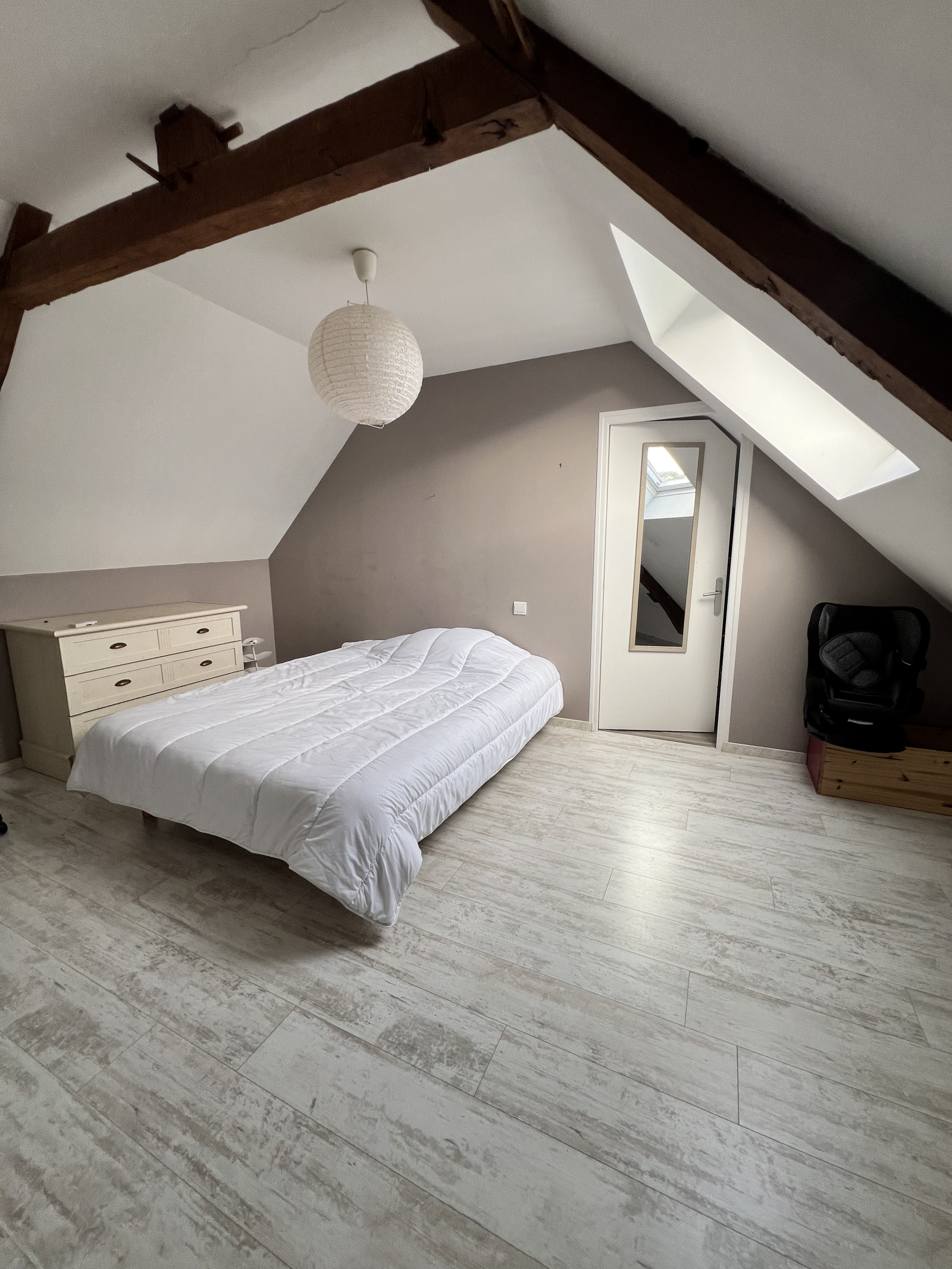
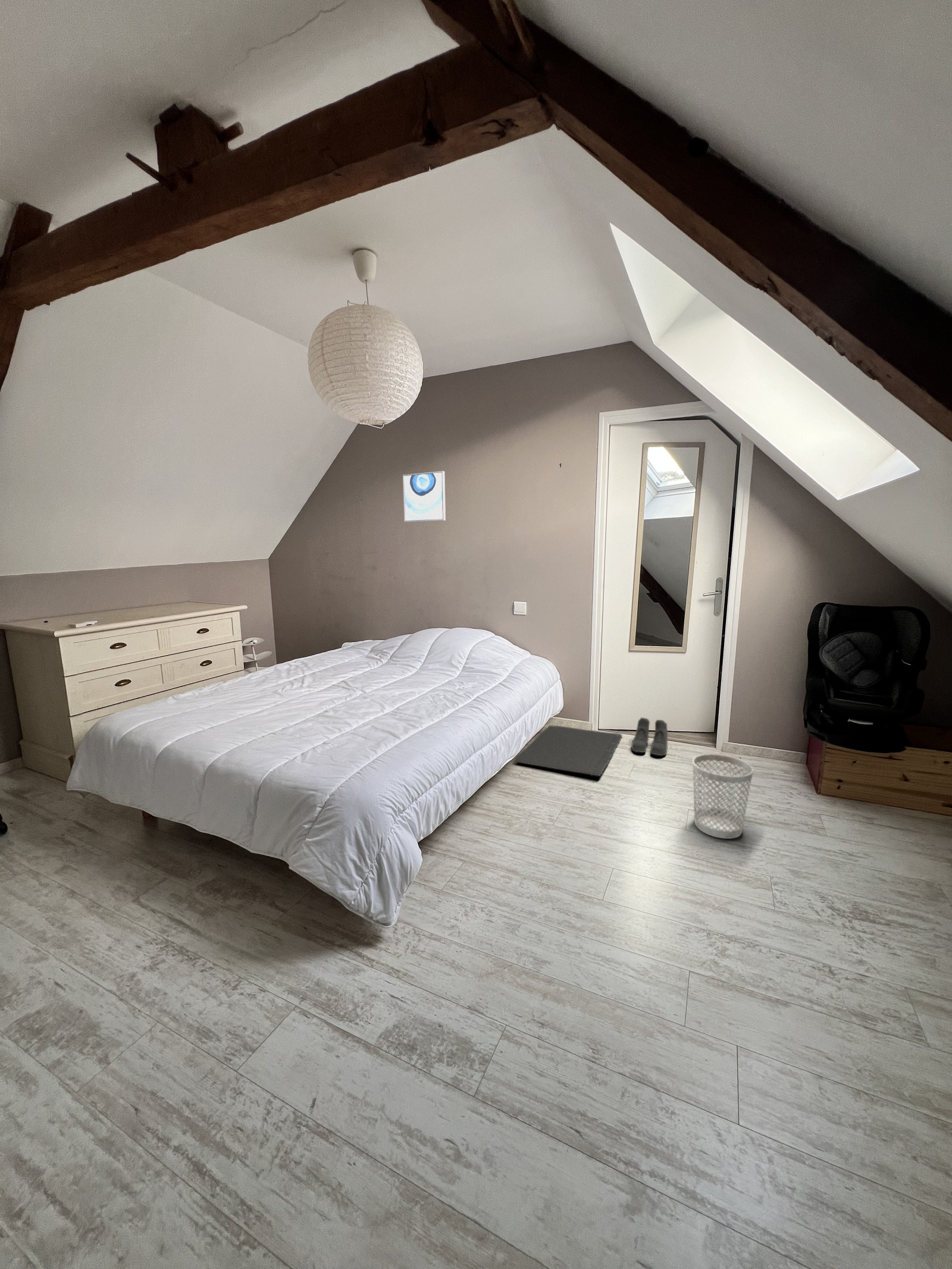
+ boots (648, 735)
+ bath mat (571, 747)
+ wastebasket (720, 796)
+ wall art (424, 497)
